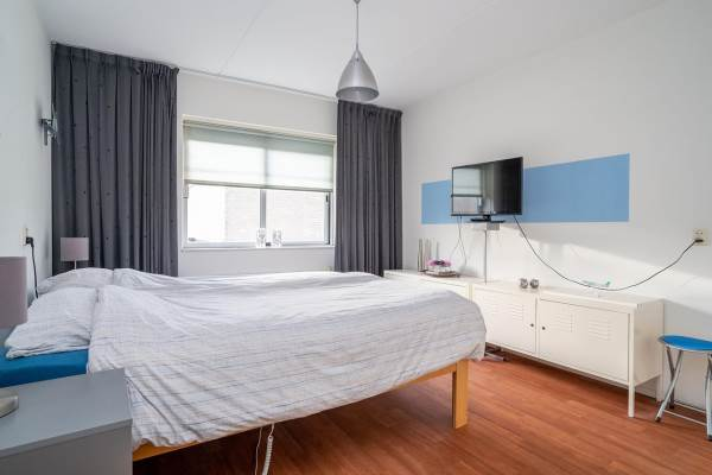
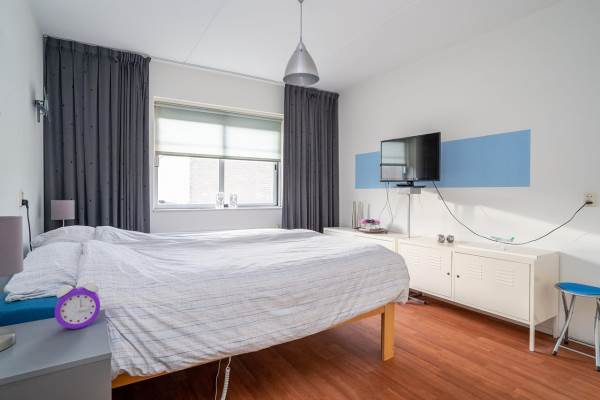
+ alarm clock (78, 304)
